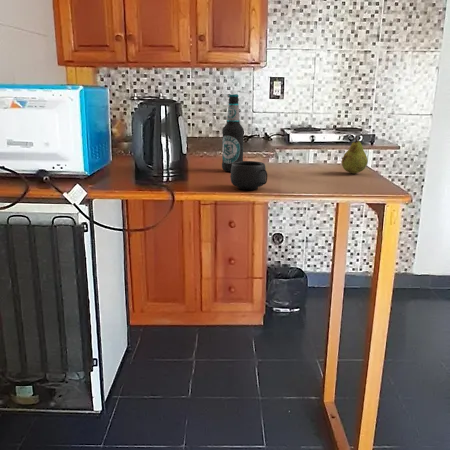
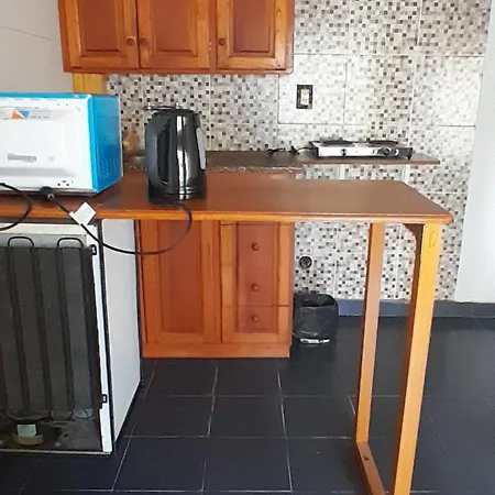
- mug (250, 176)
- fruit (355, 155)
- bottle (233, 133)
